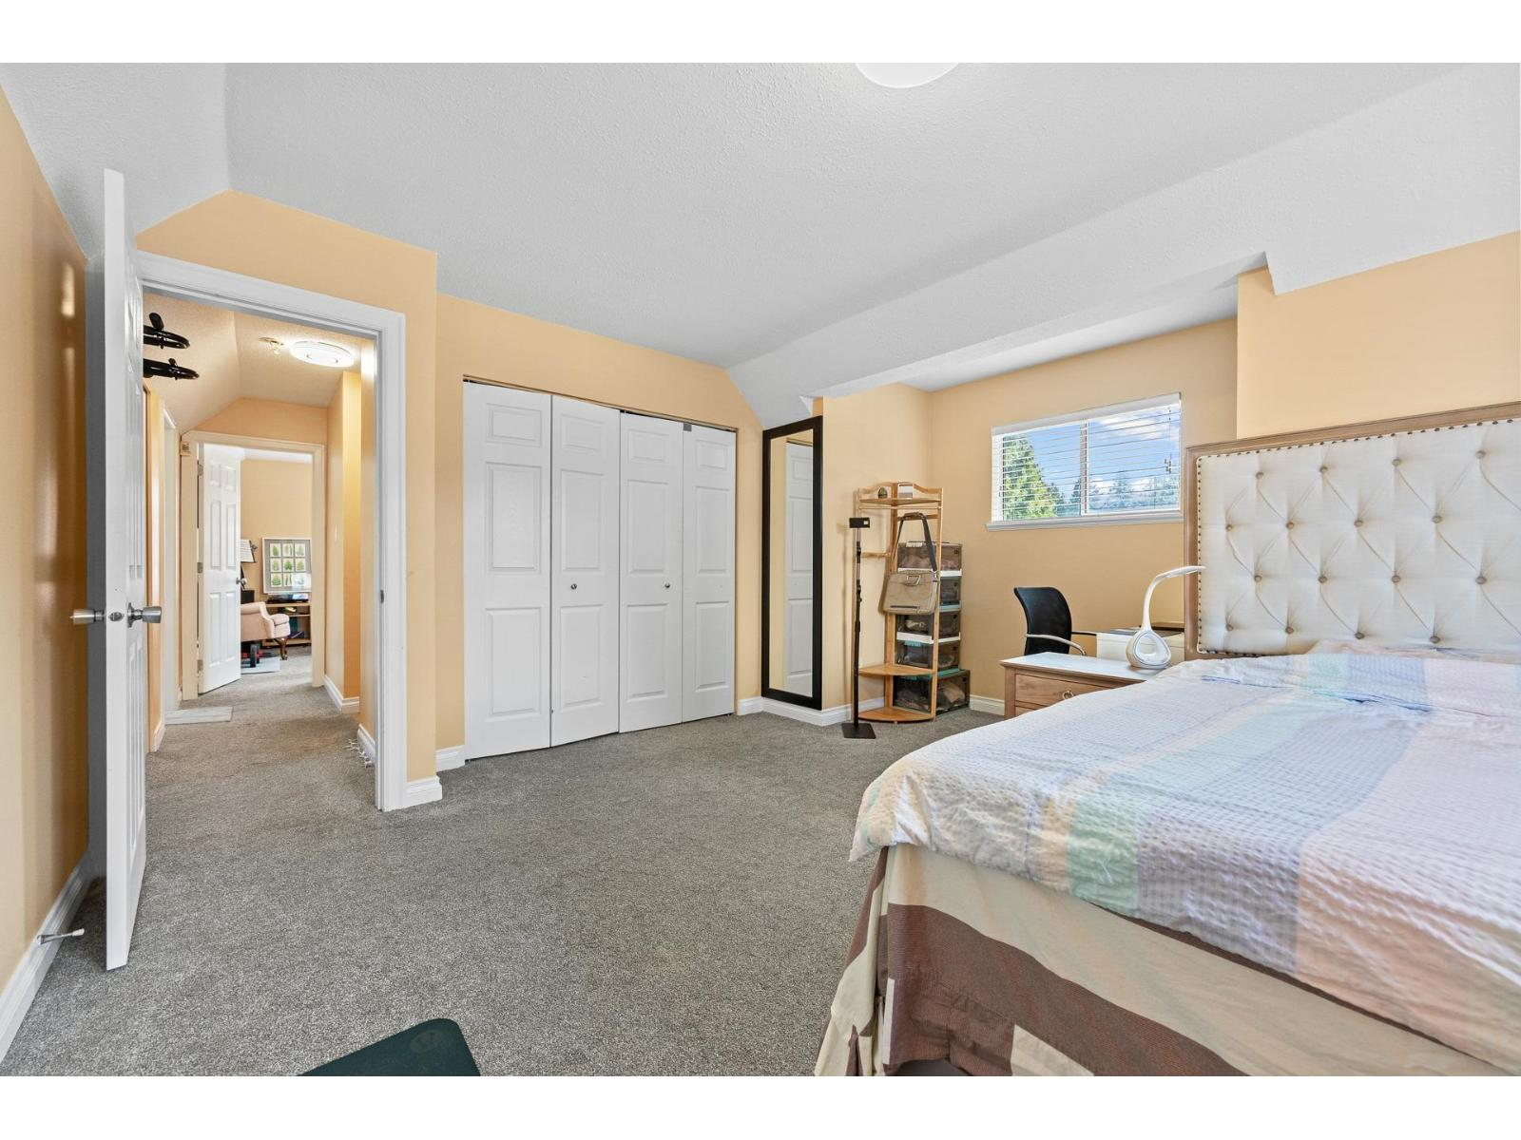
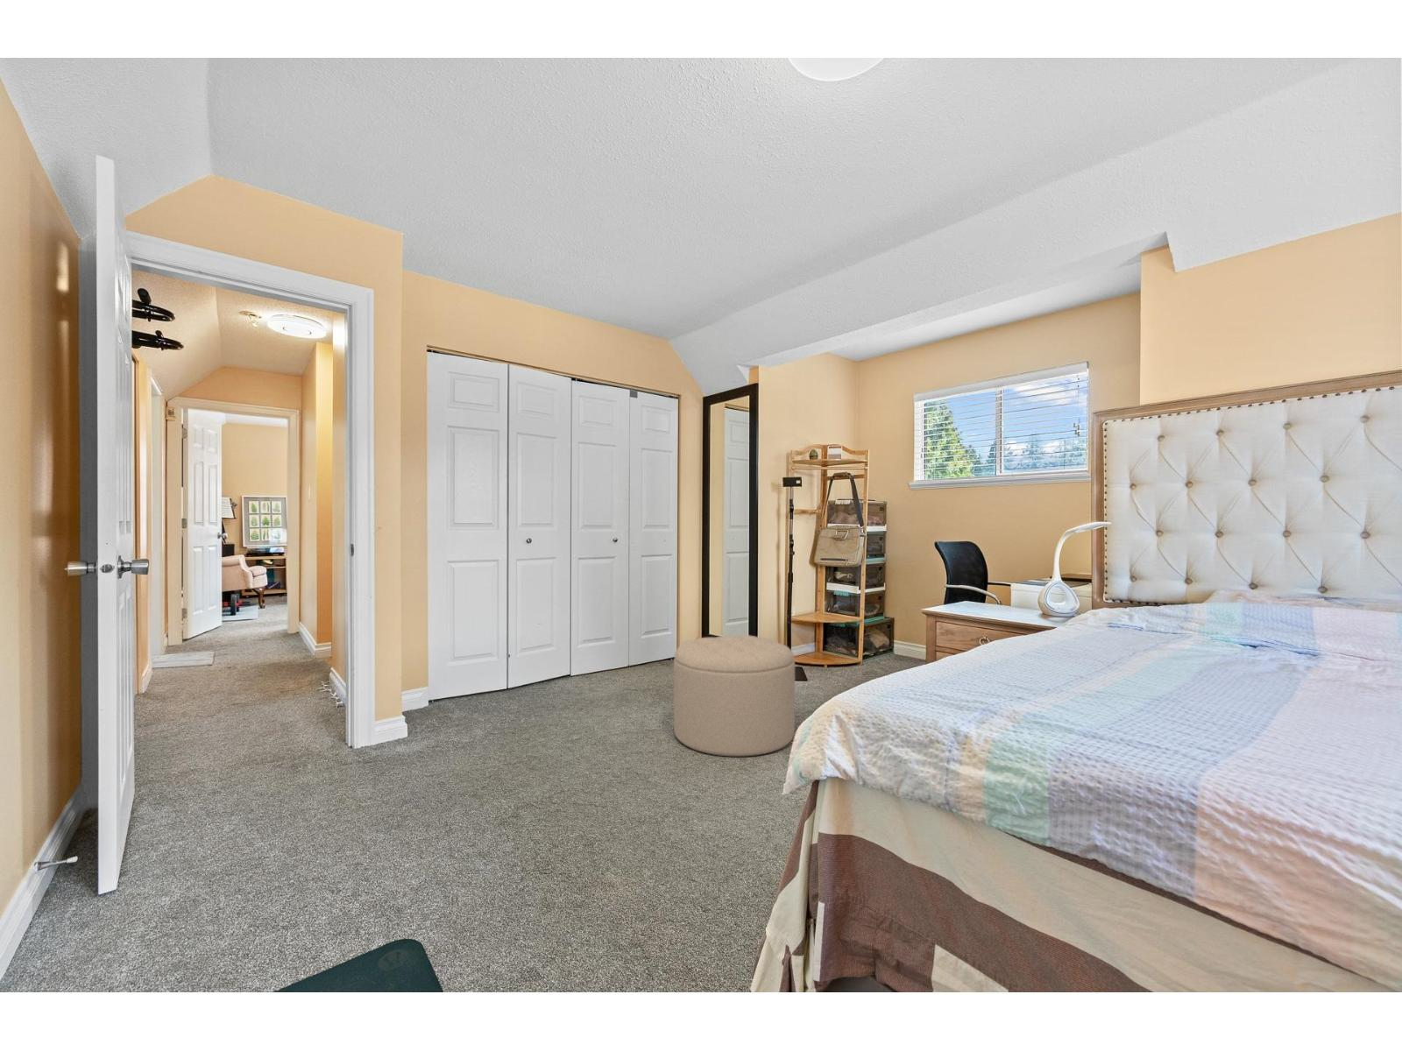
+ ottoman (733, 689)
